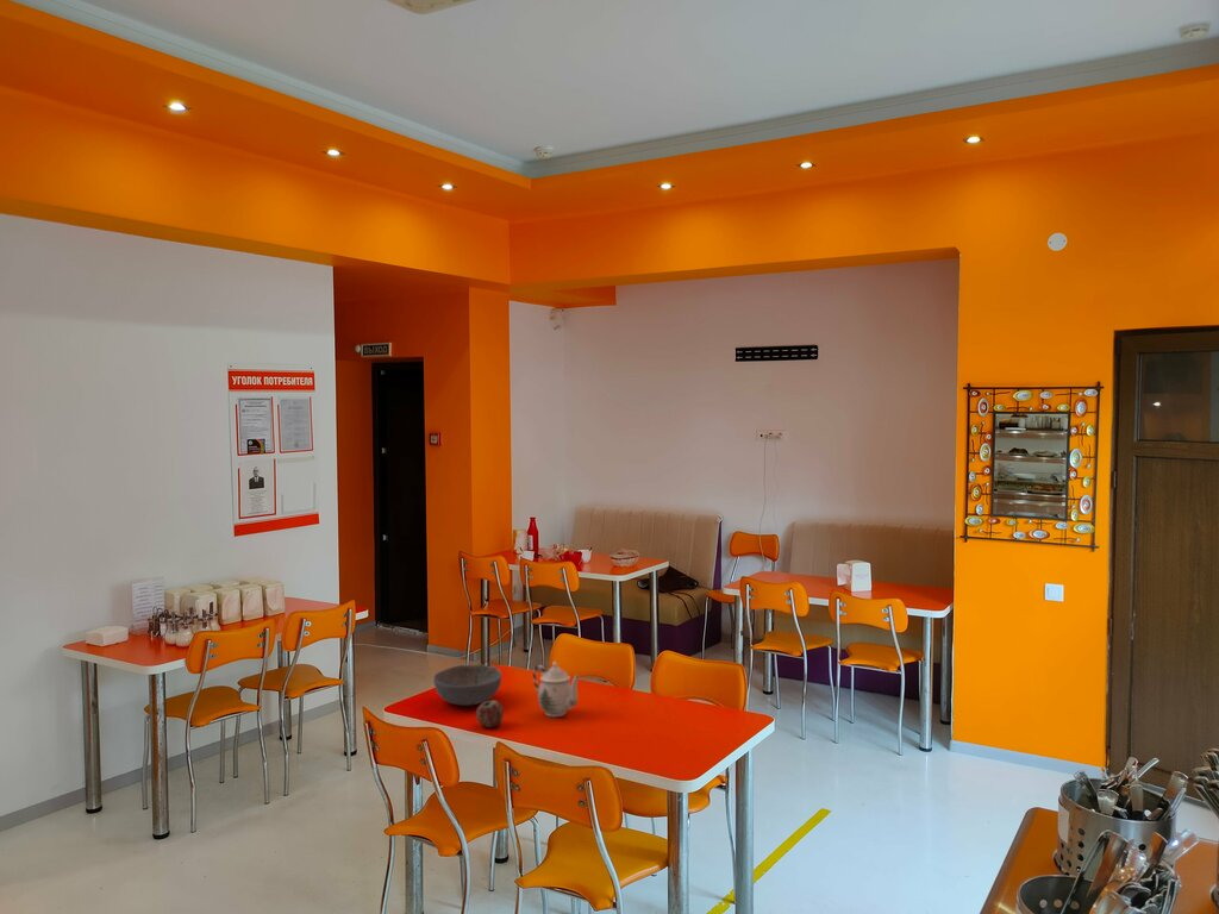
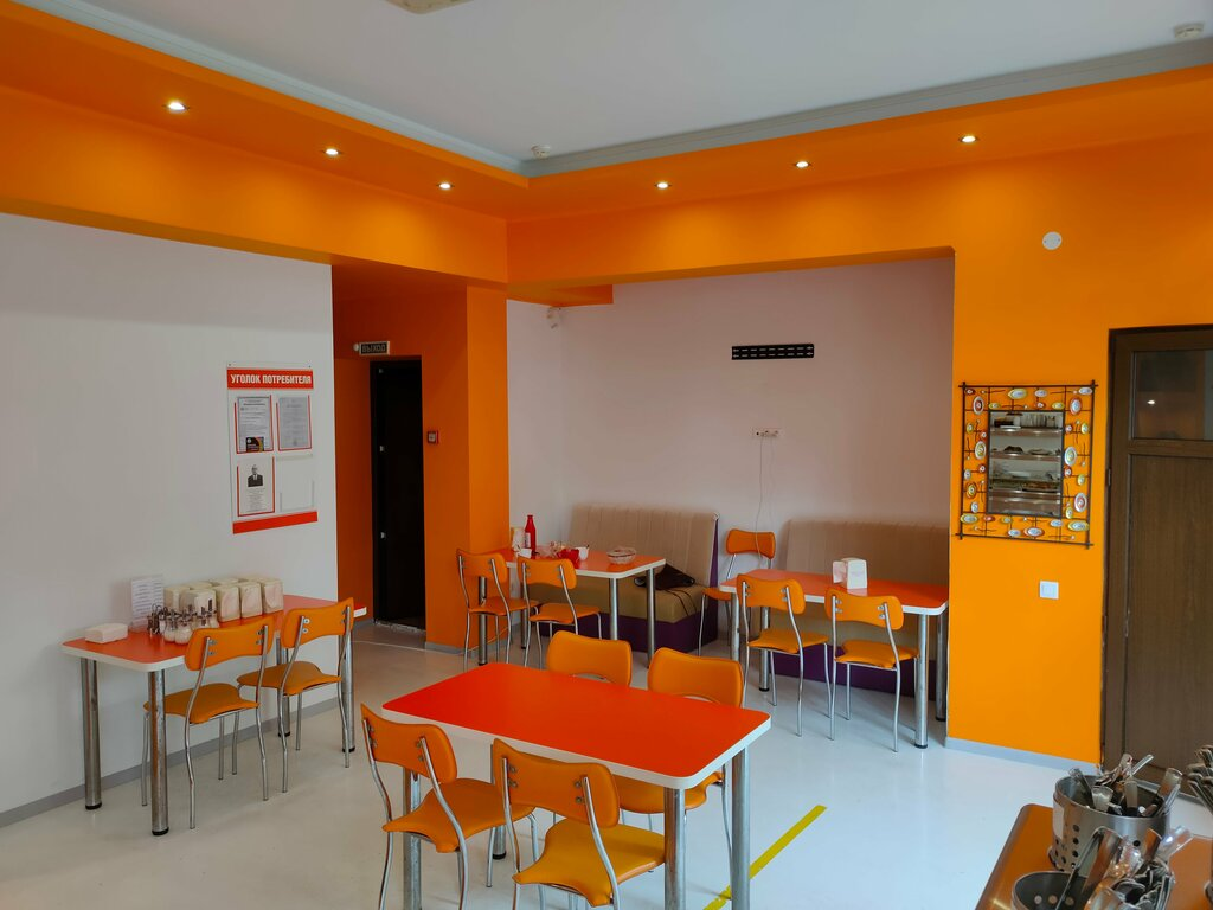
- apple (489, 713)
- bowl (468, 687)
- teapot (556, 688)
